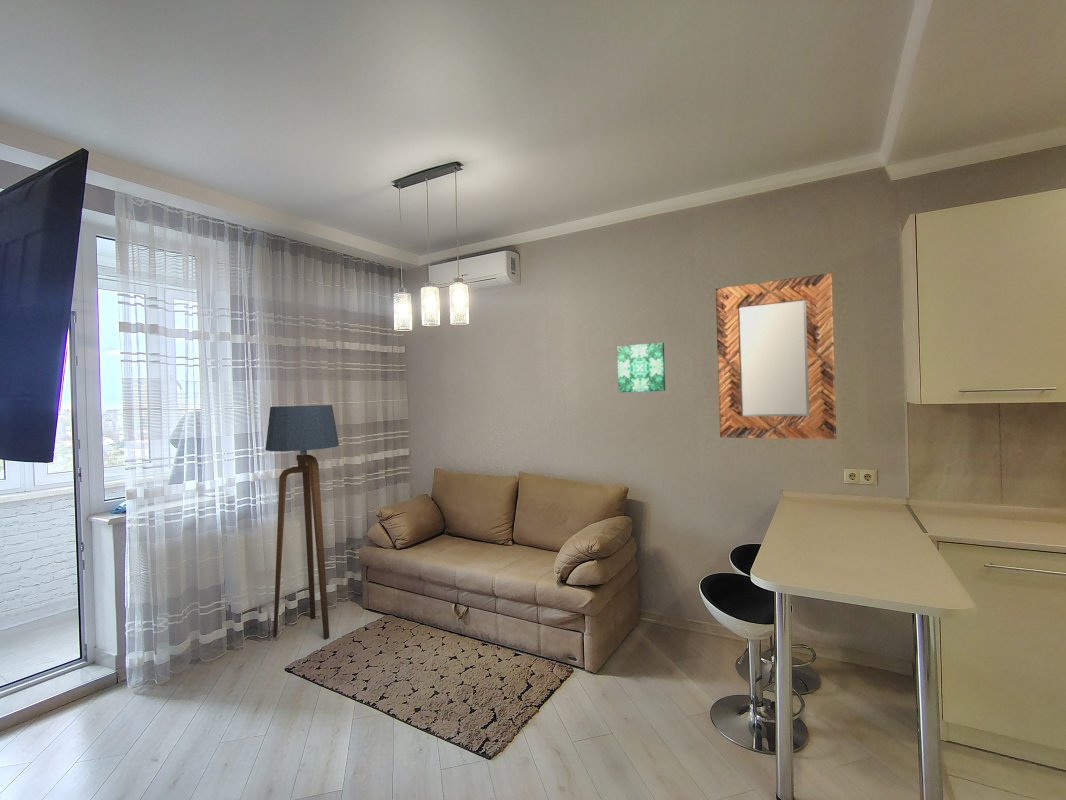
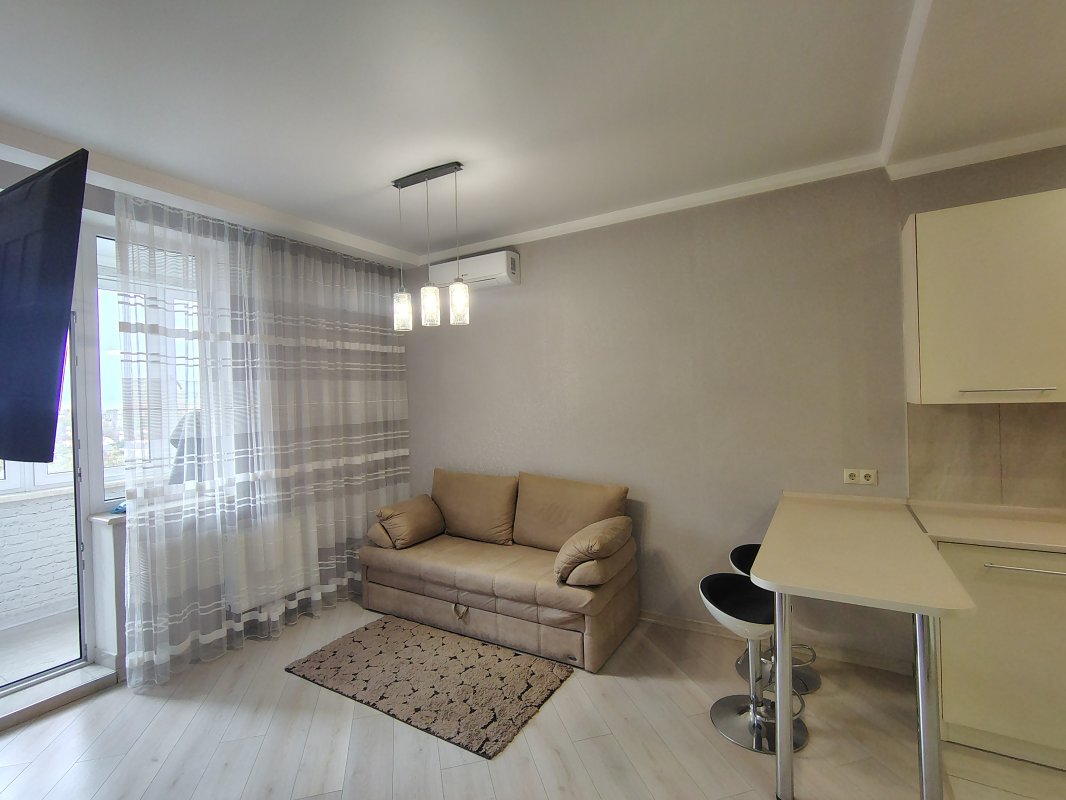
- wall art (640, 368)
- home mirror (773, 359)
- floor lamp (305, 518)
